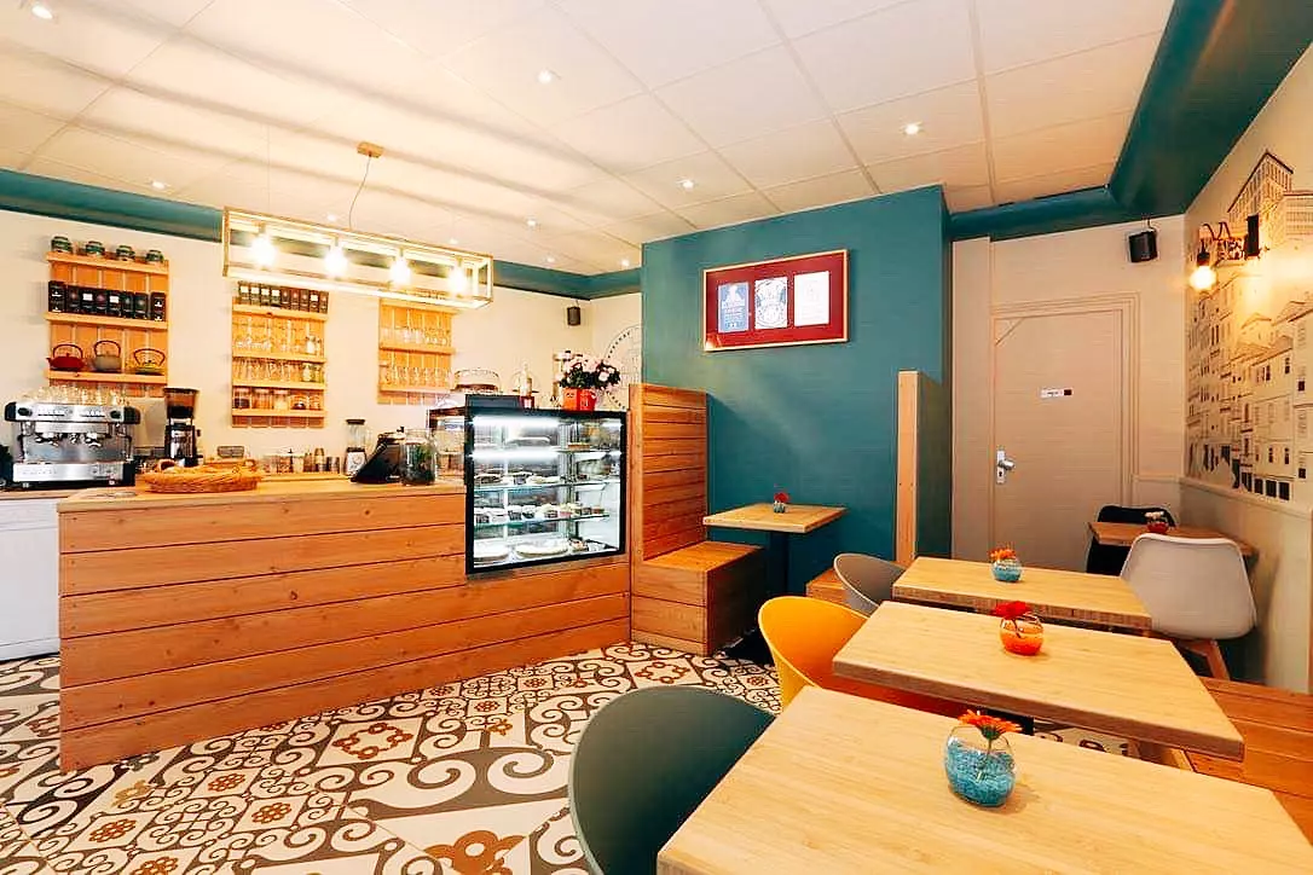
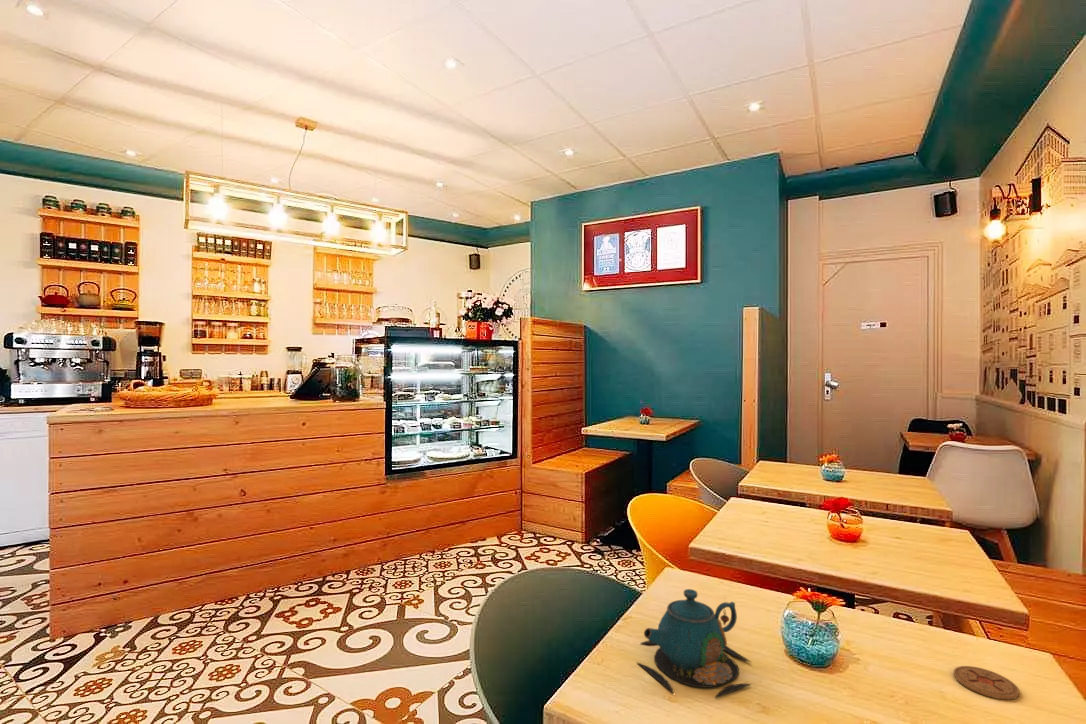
+ teapot (695, 627)
+ coaster (985, 682)
